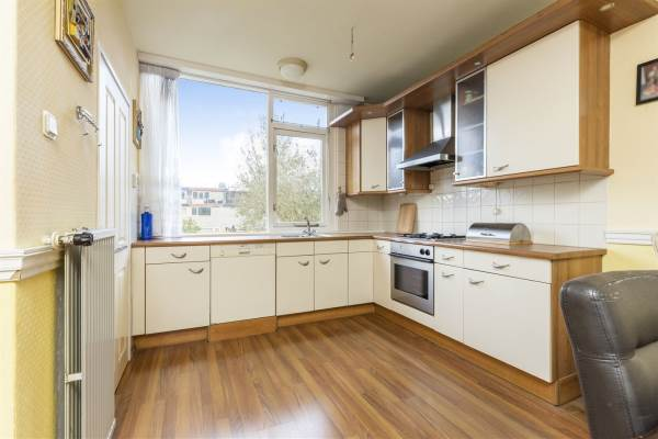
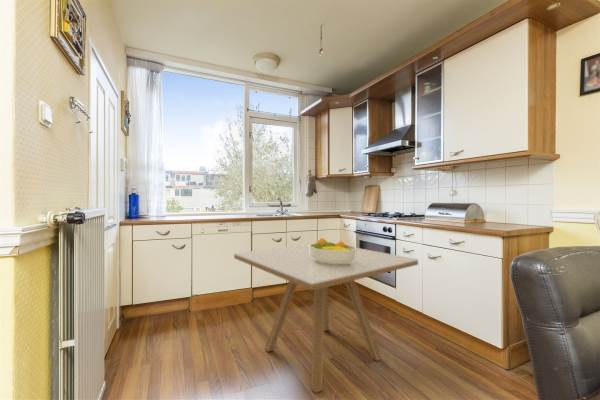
+ dining table (321, 305)
+ fruit bowl (331, 250)
